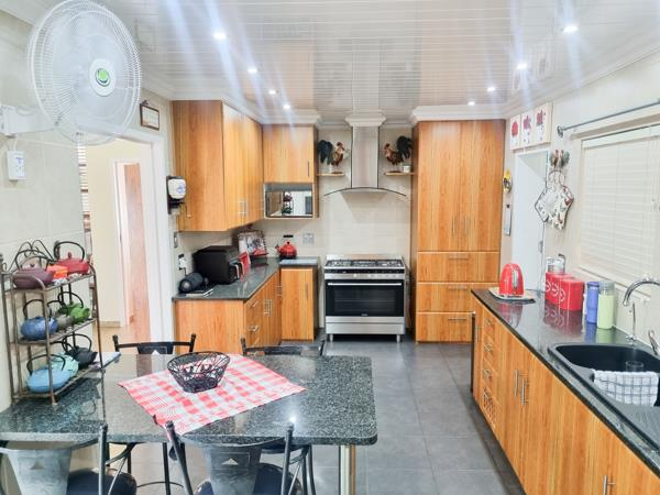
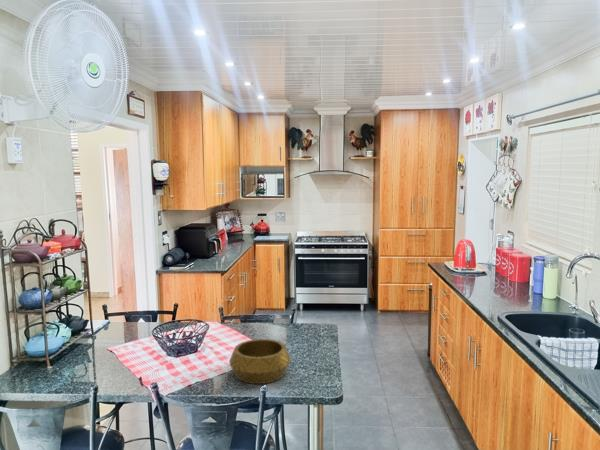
+ decorative bowl (260, 360)
